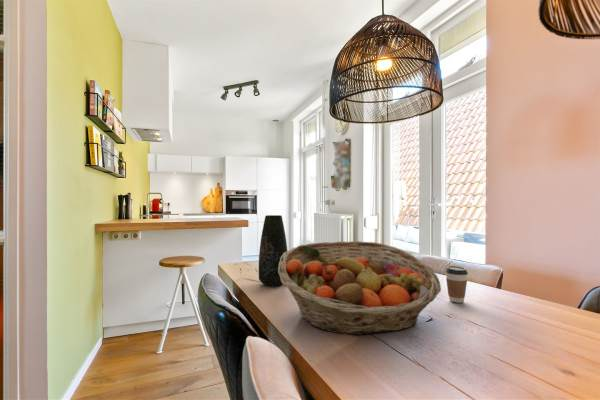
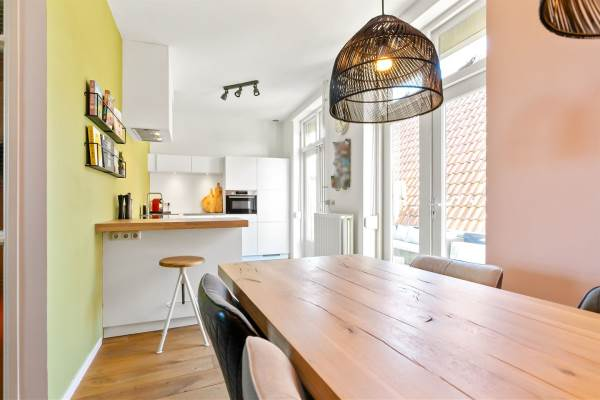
- fruit basket (356, 281)
- coffee cup (456, 284)
- vase (273, 249)
